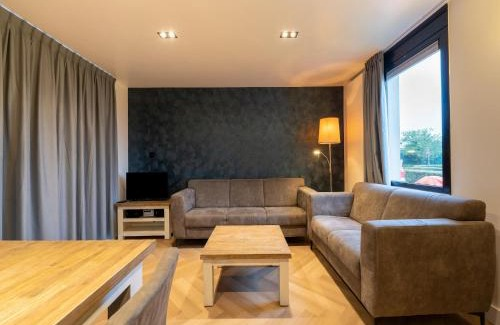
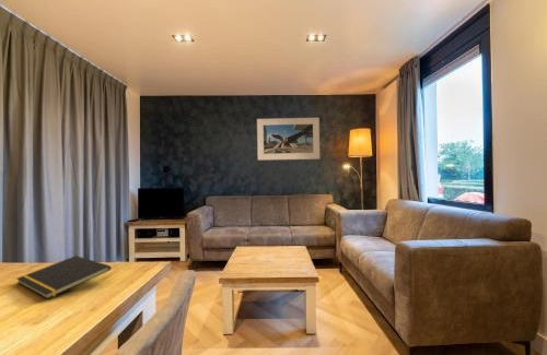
+ notepad (63, 273)
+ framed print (288, 139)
